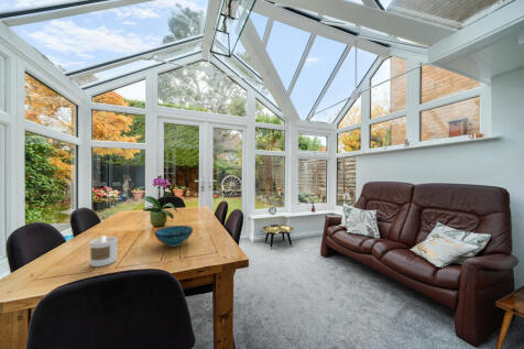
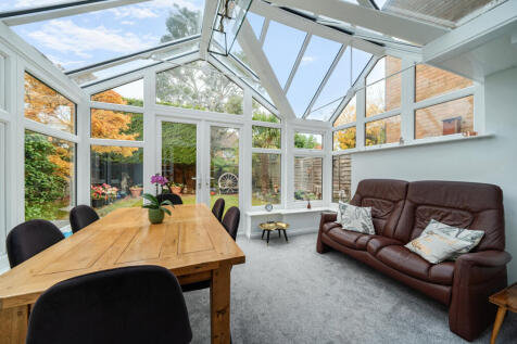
- decorative bowl (174, 237)
- candle (103, 249)
